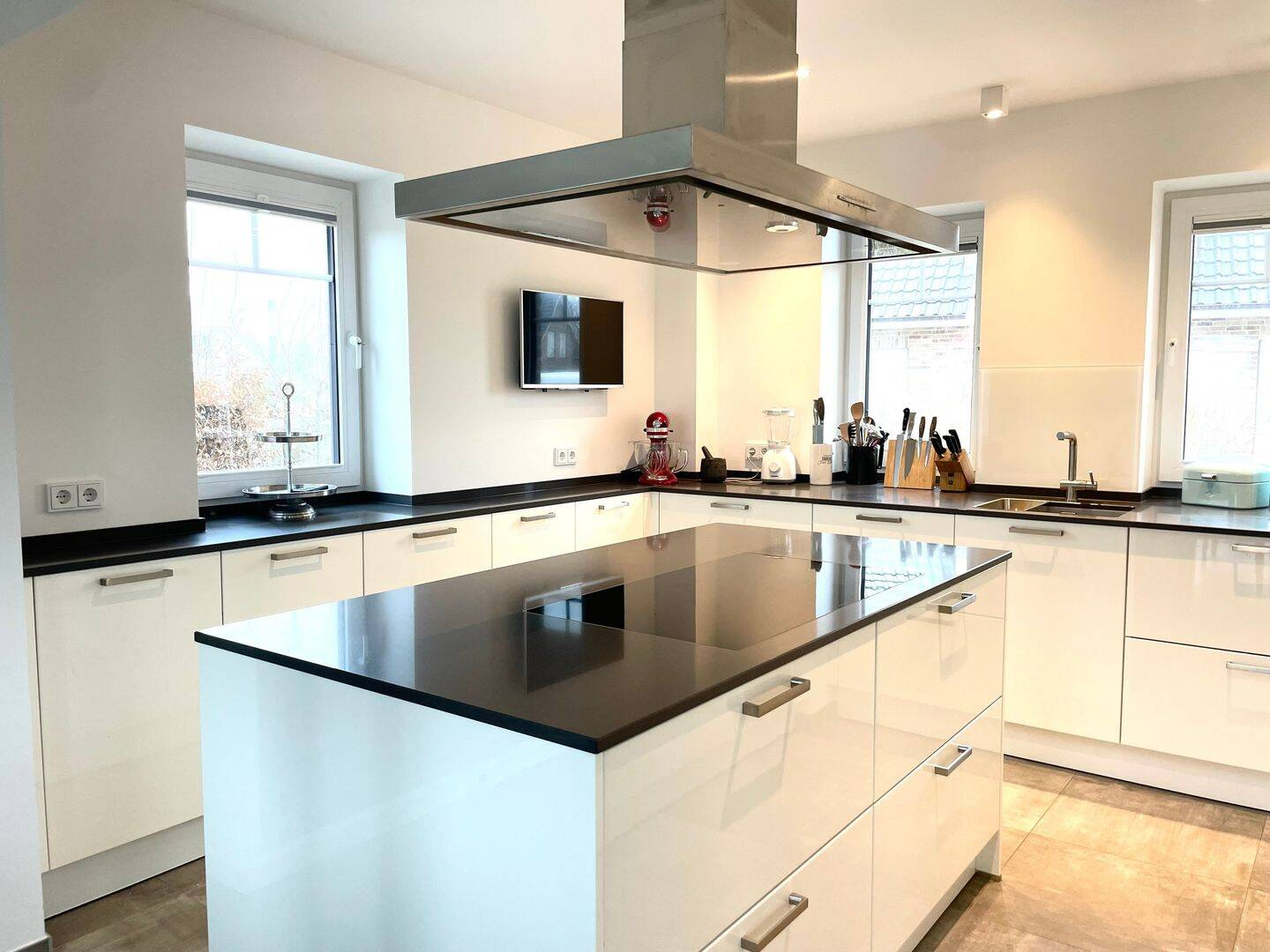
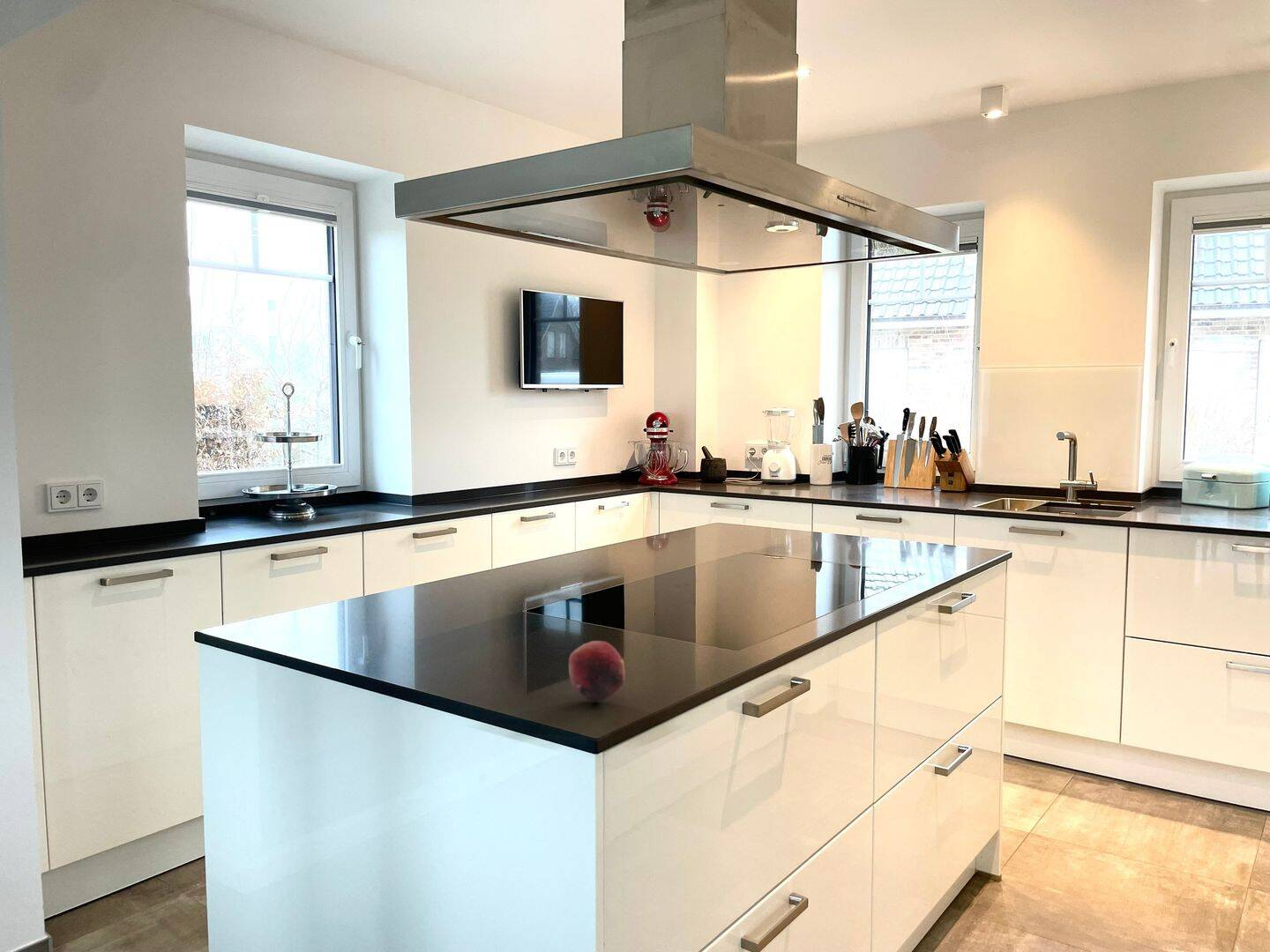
+ fruit (597, 671)
